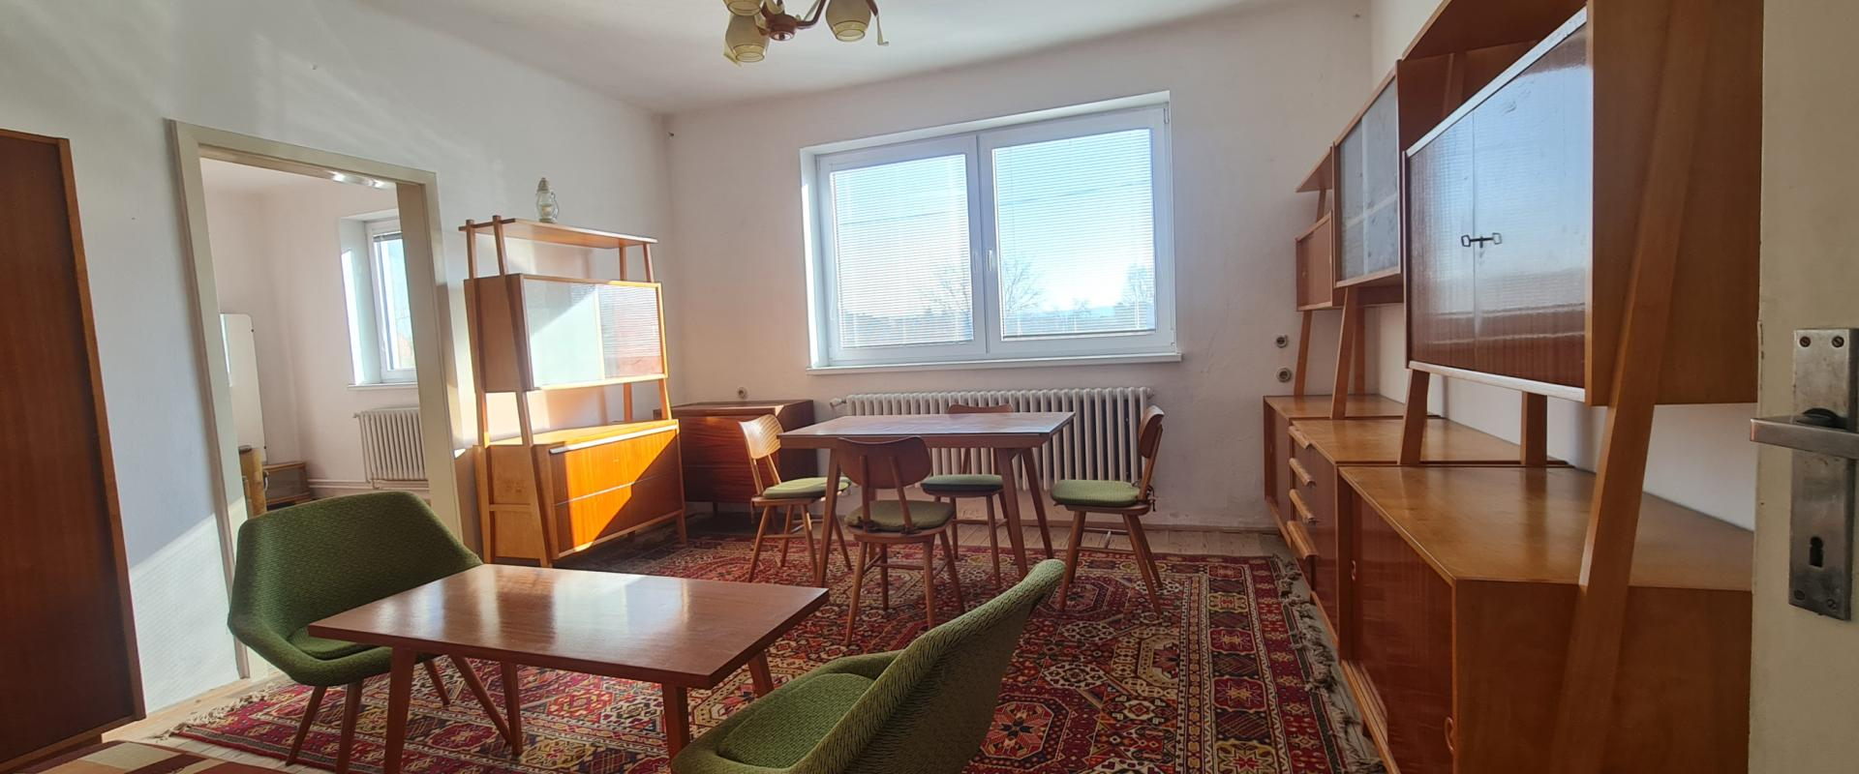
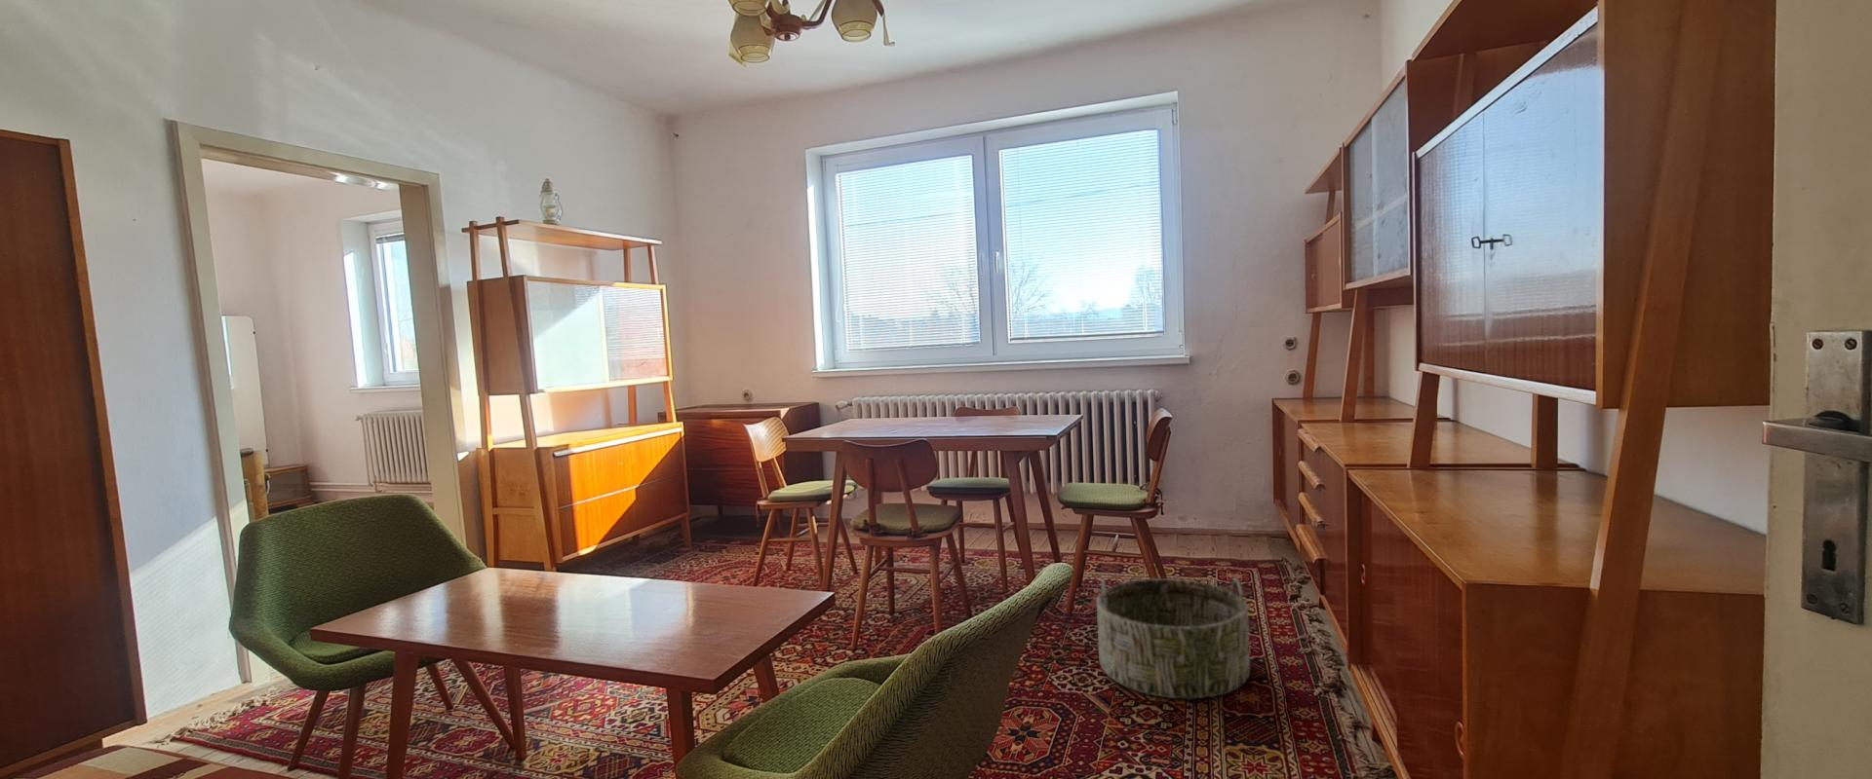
+ basket (1170, 623)
